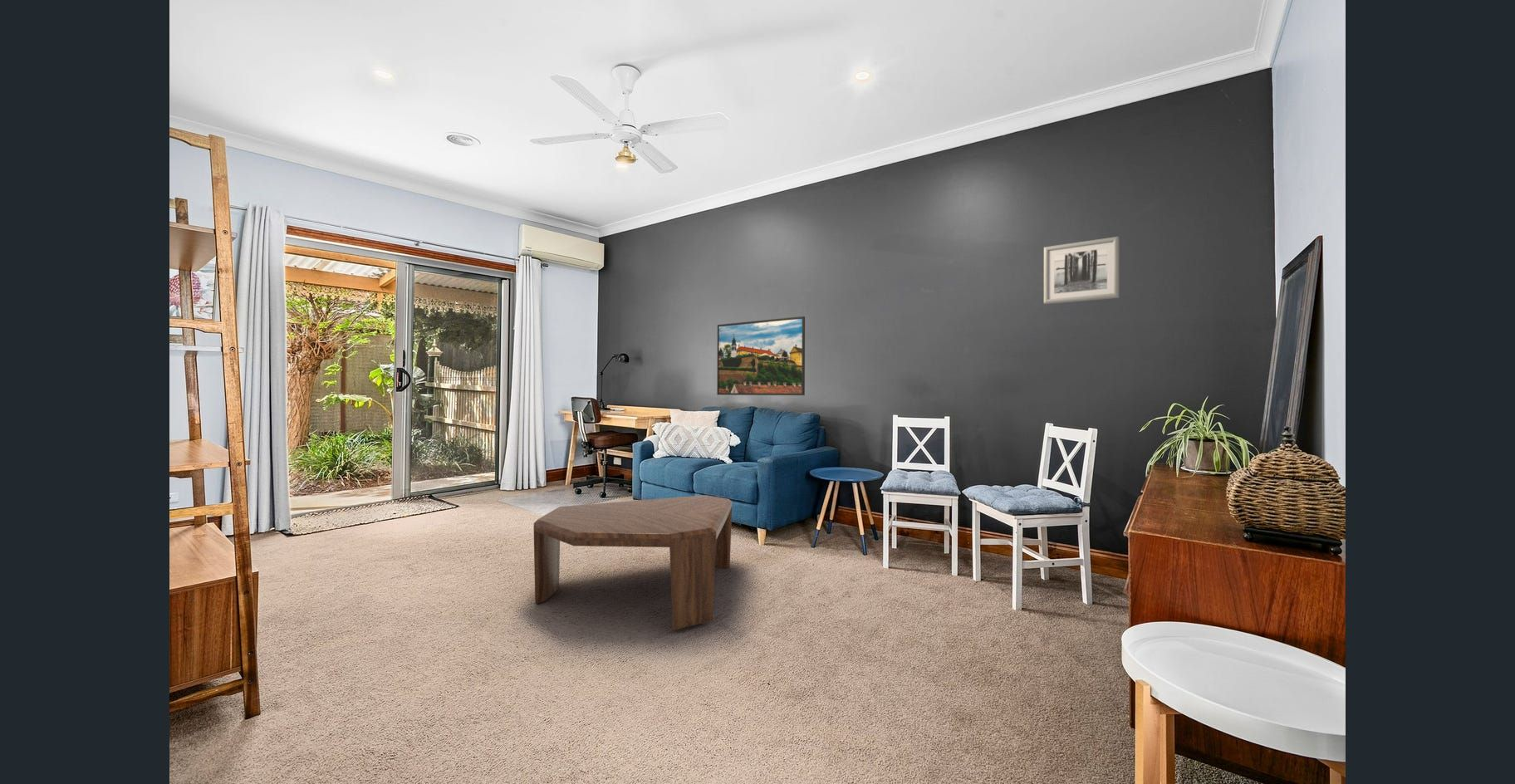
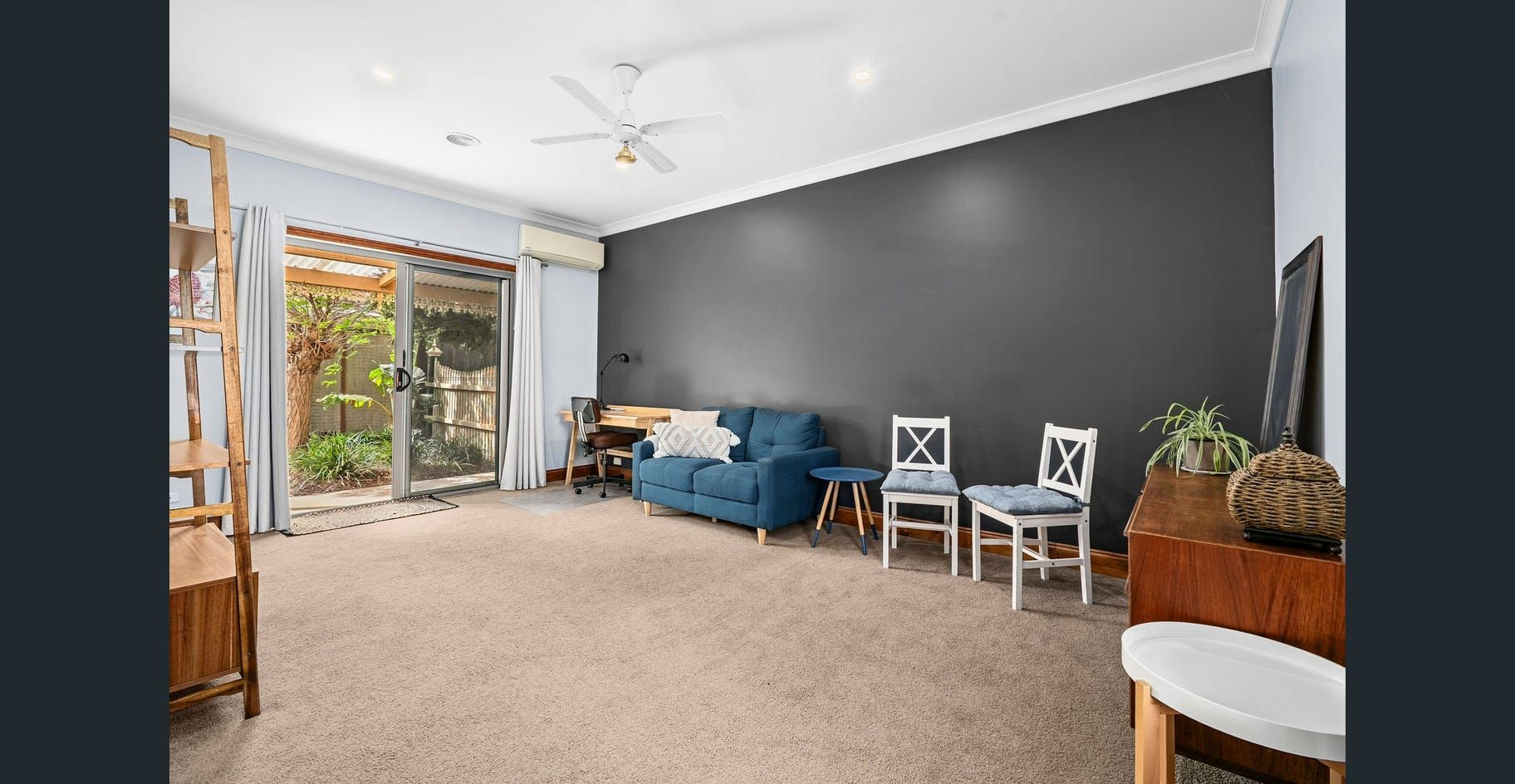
- coffee table (650, 546)
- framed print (758, 358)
- wall art (1080, 272)
